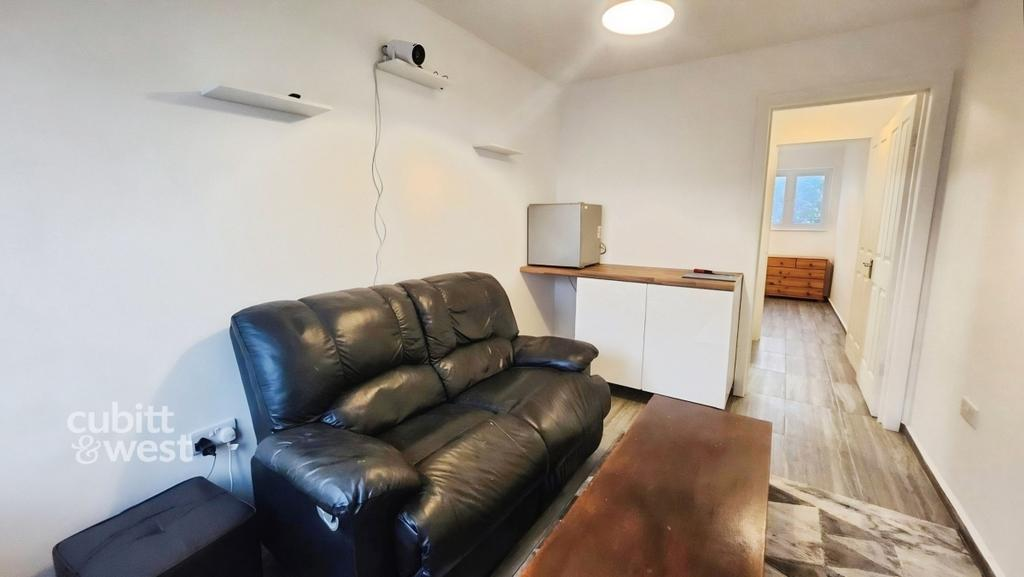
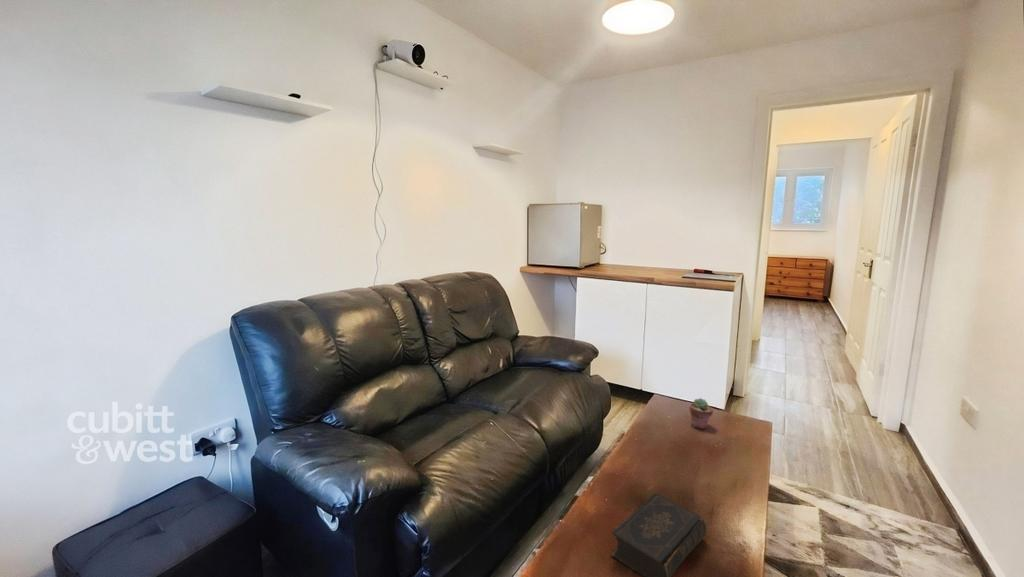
+ potted succulent (700, 412)
+ book (659, 535)
